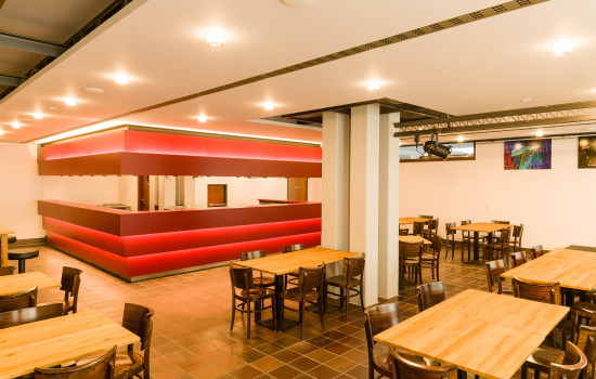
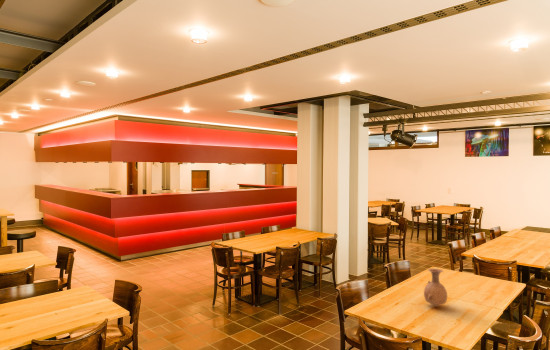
+ vase (435, 288)
